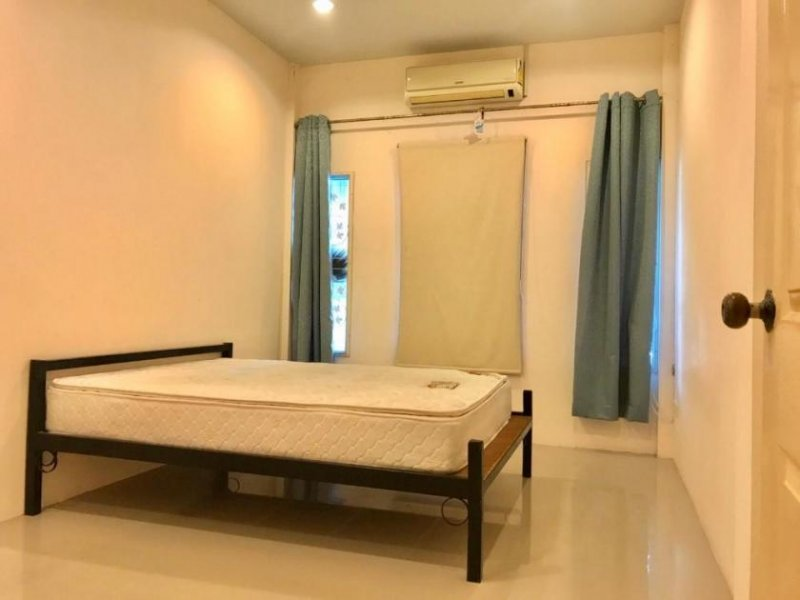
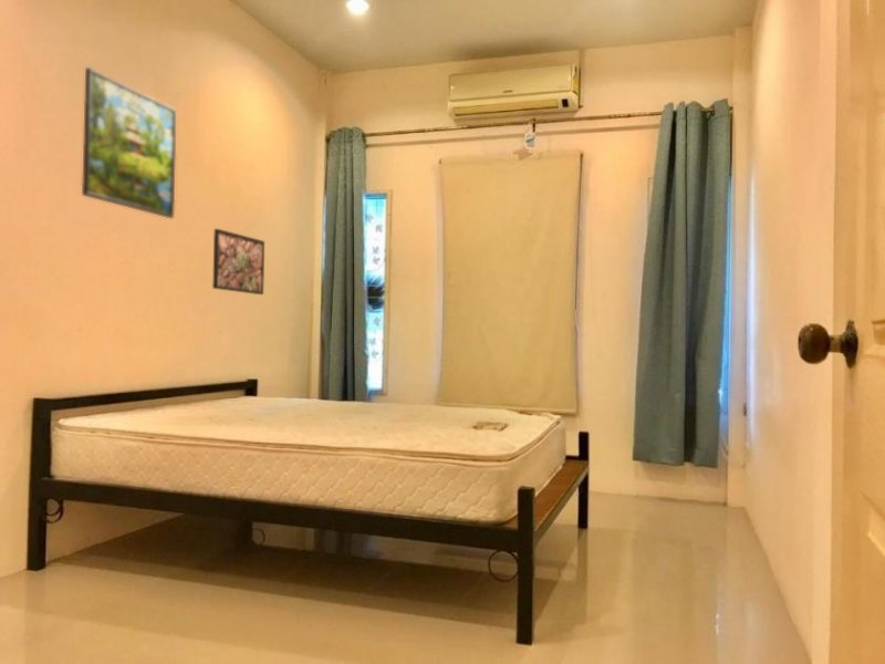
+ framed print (240, 263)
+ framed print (133, 148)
